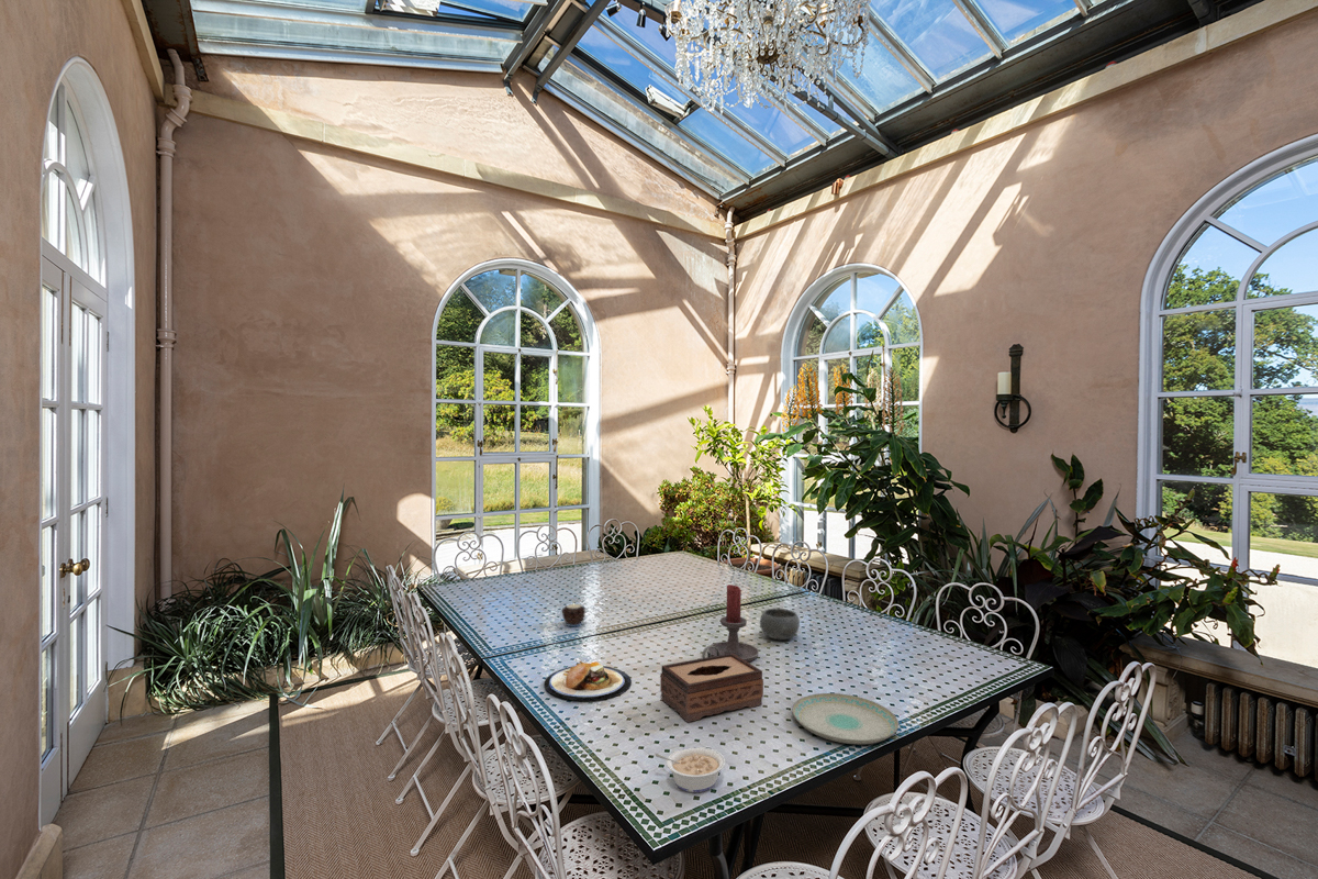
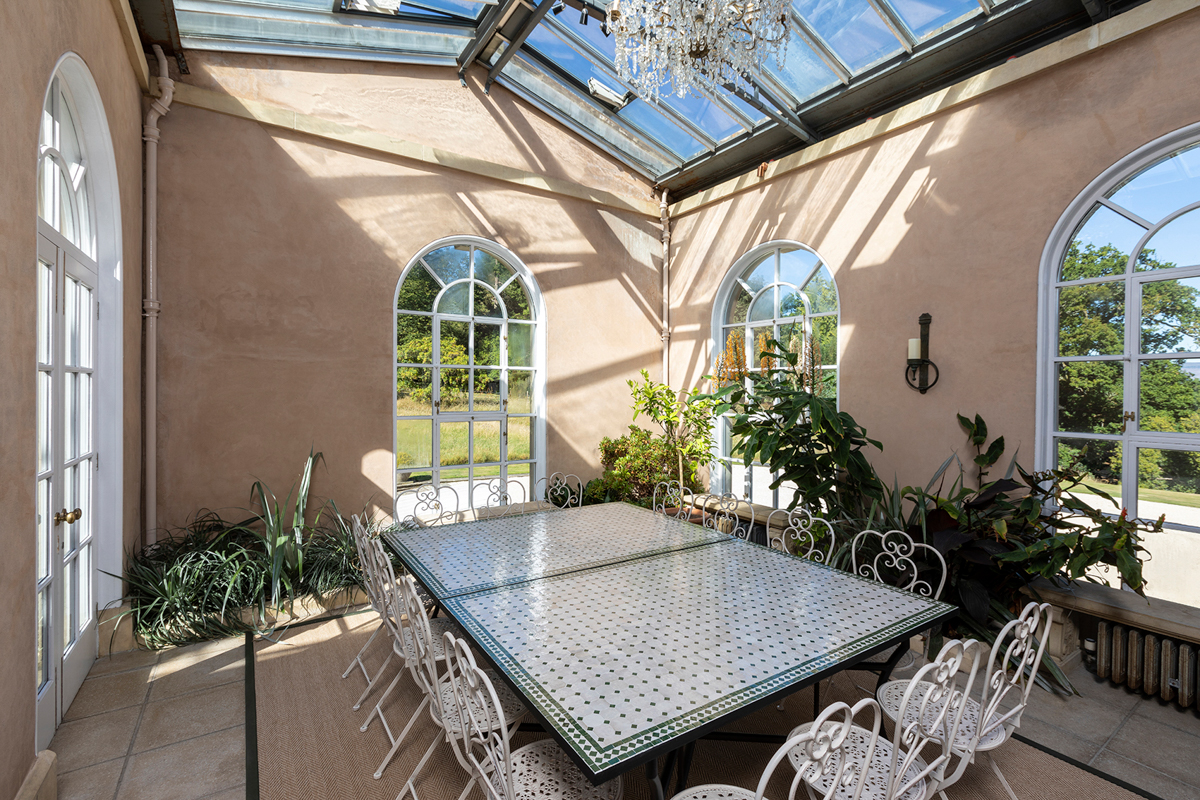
- candle holder (727, 622)
- plate (588, 669)
- candle (573, 613)
- tissue box (711, 685)
- legume (693, 769)
- bowl (779, 625)
- plate (844, 719)
